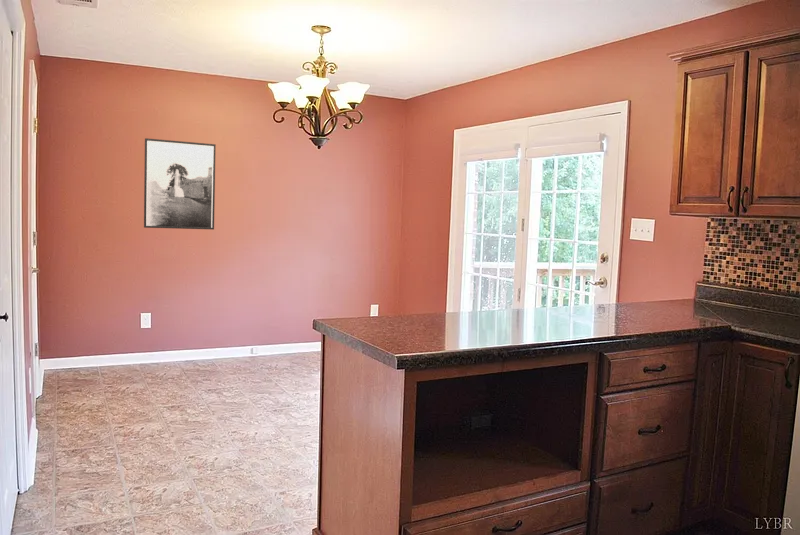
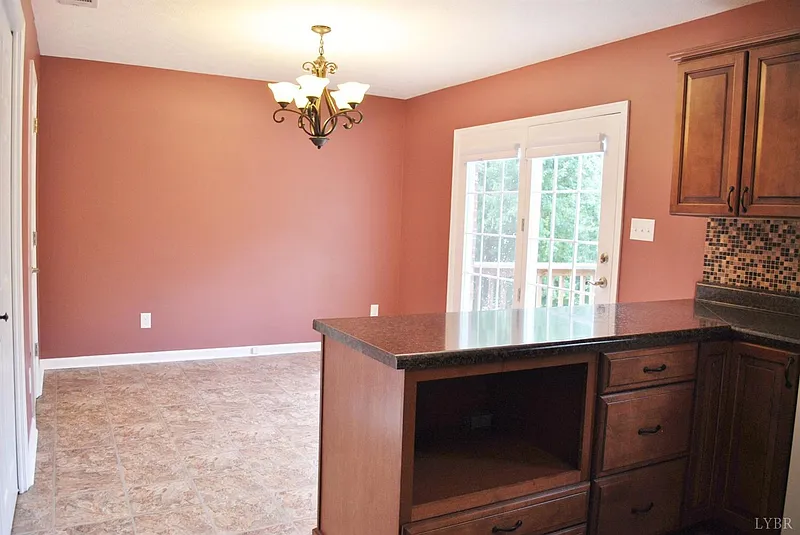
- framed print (180, 185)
